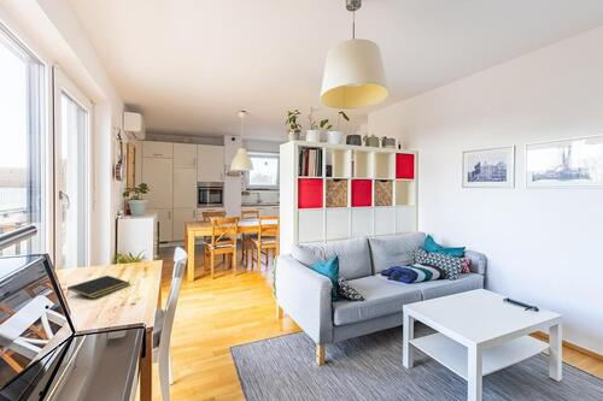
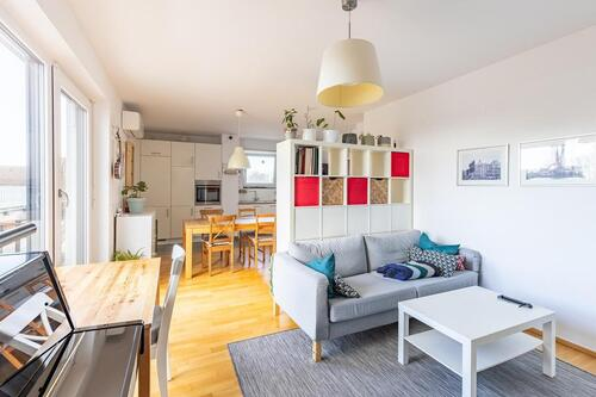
- notepad (100, 285)
